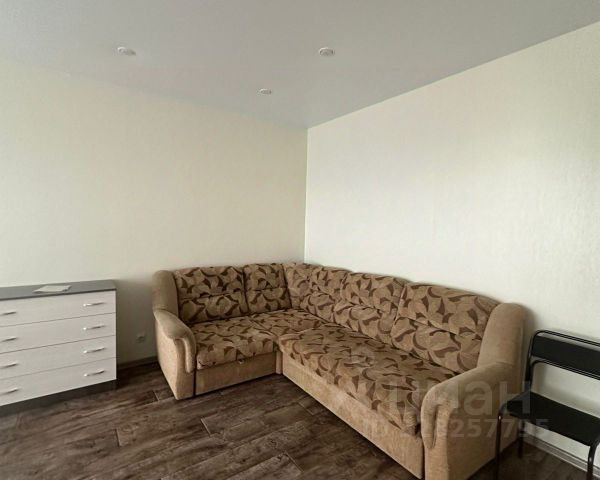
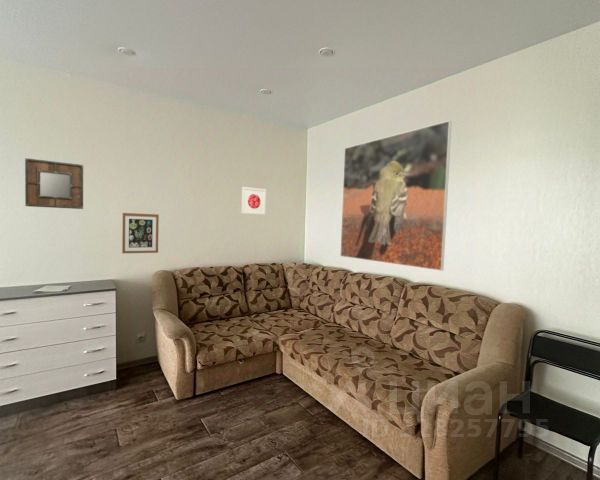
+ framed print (253, 201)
+ home mirror (55, 184)
+ wall art (140, 233)
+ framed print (386, 200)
